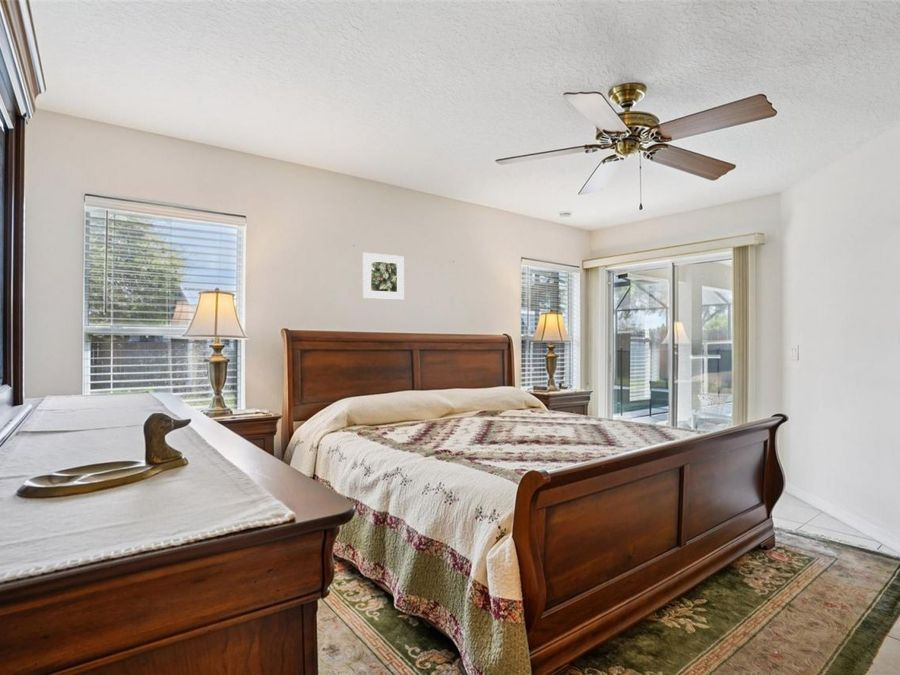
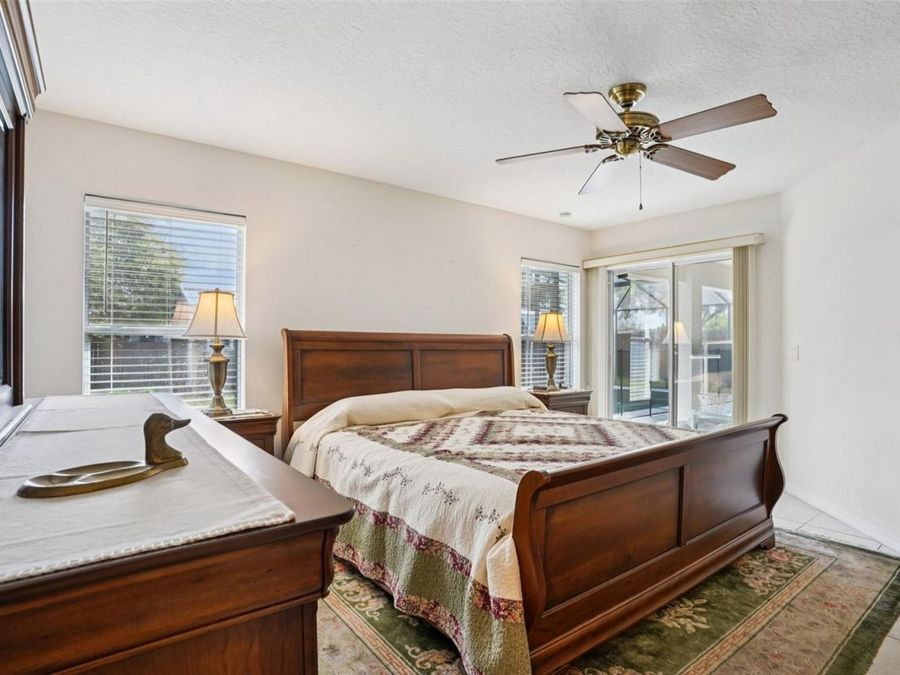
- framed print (383, 276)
